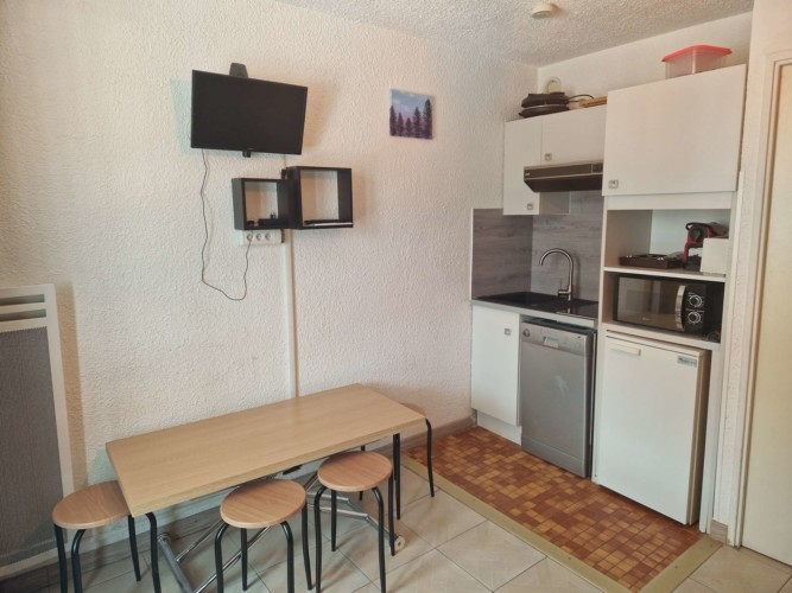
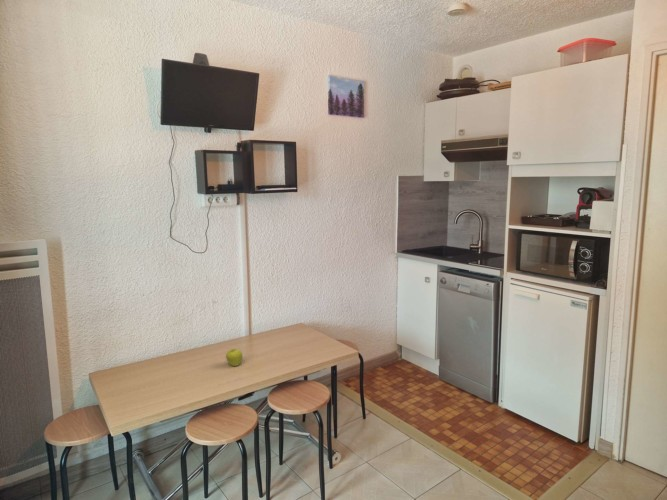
+ fruit (234, 357)
